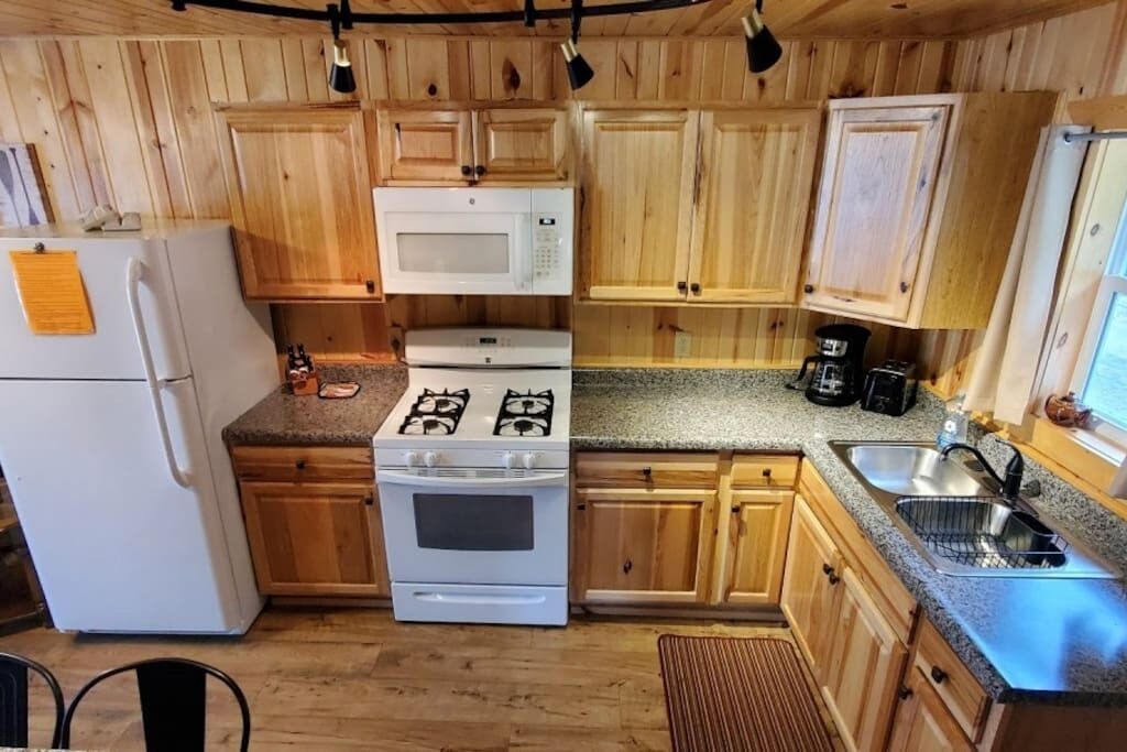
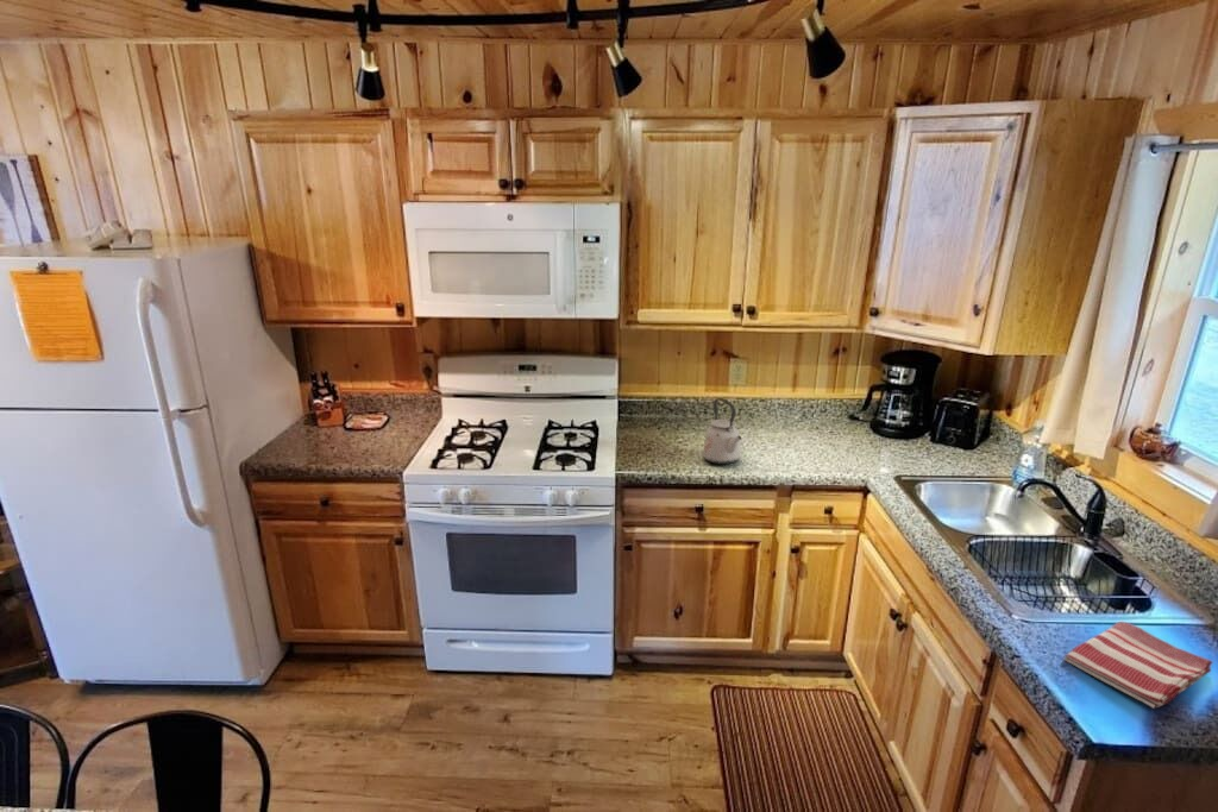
+ kettle (727, 433)
+ dish towel (1137, 660)
